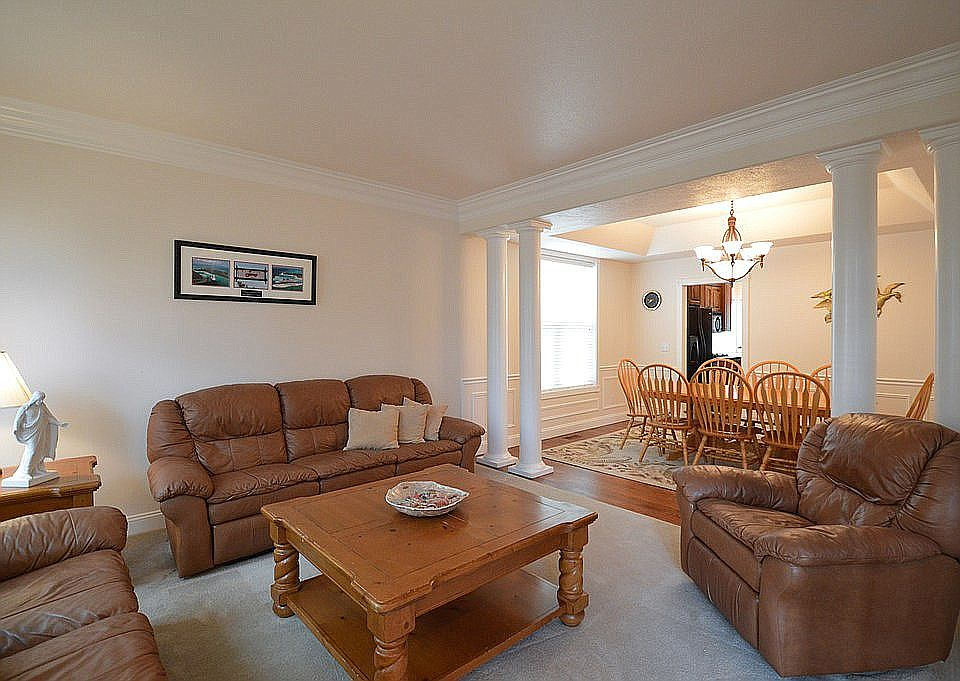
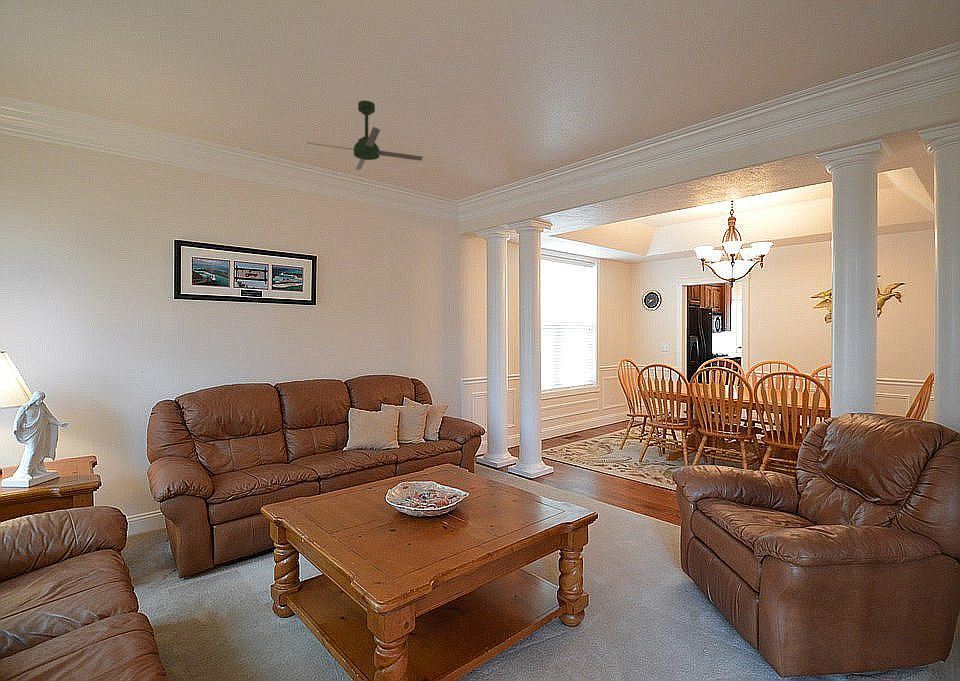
+ ceiling fan (366, 130)
